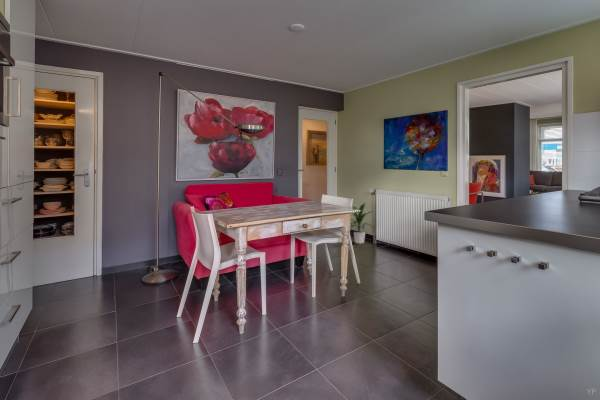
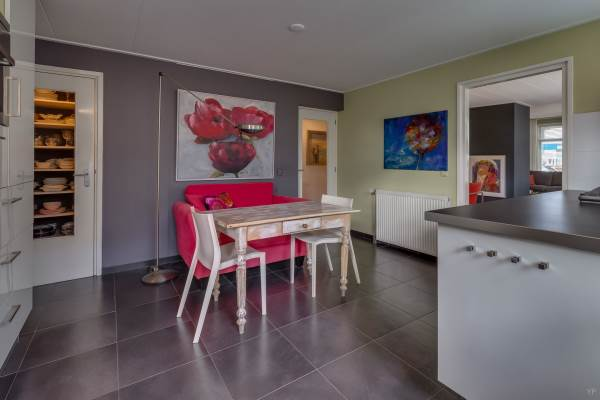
- indoor plant (357, 222)
